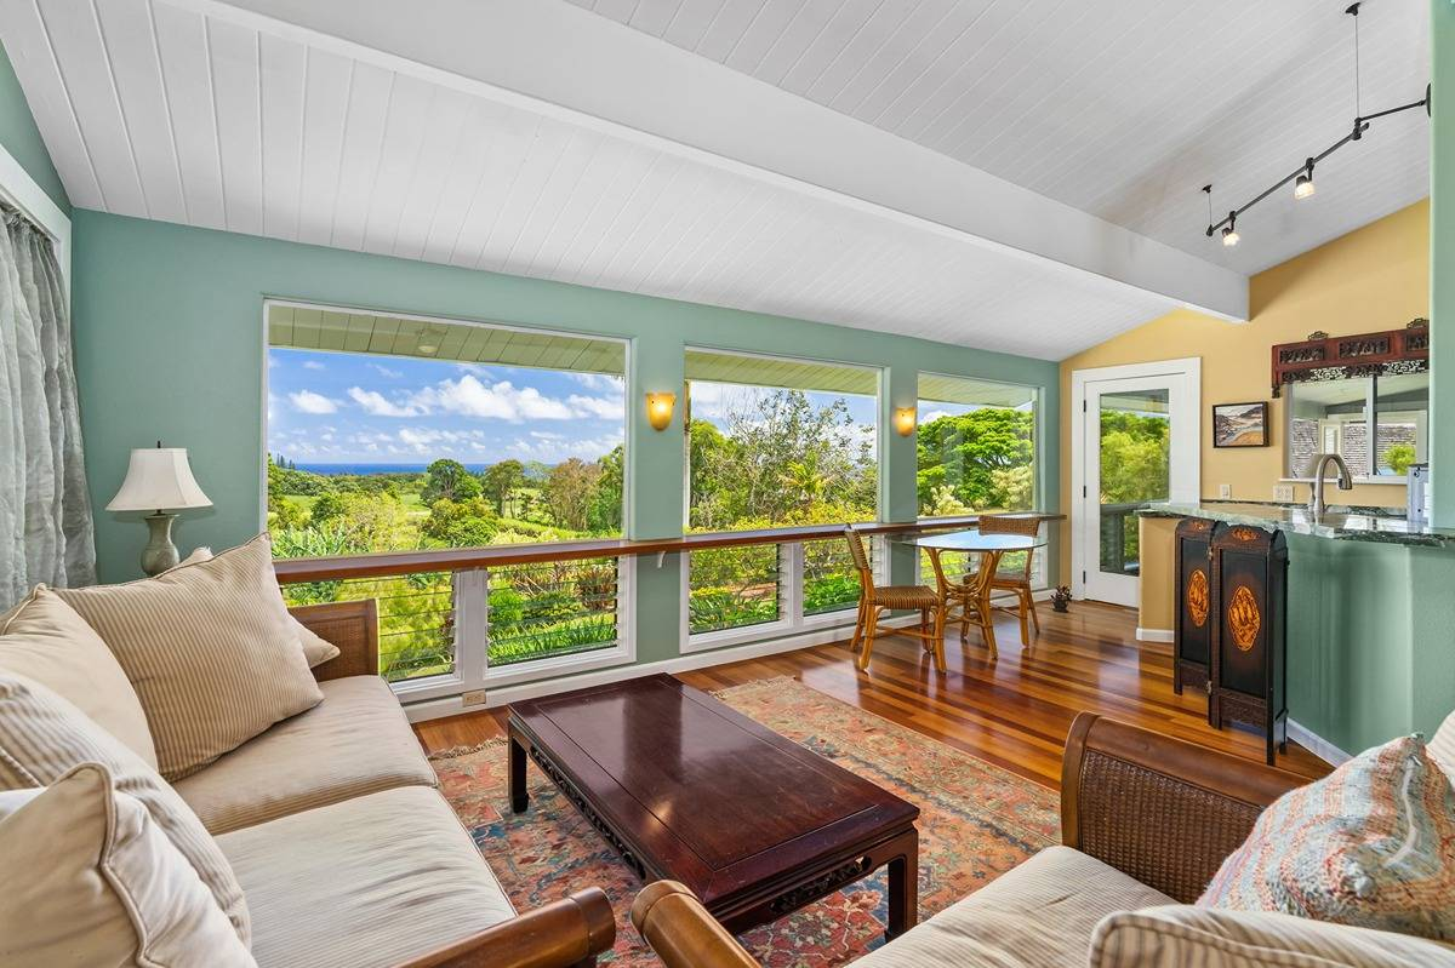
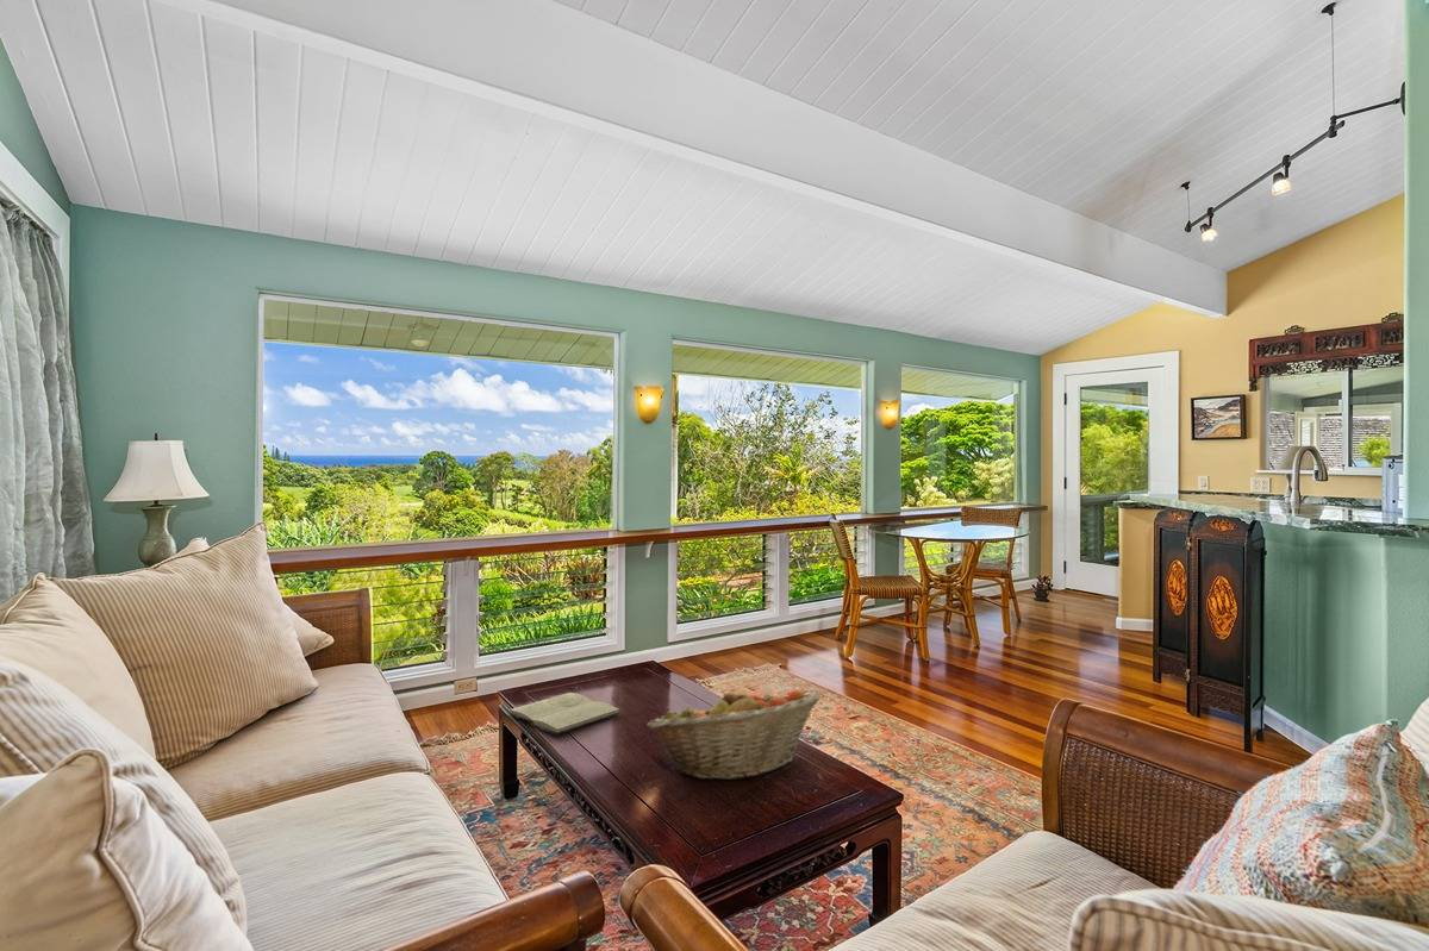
+ book (563, 711)
+ fruit basket (735, 724)
